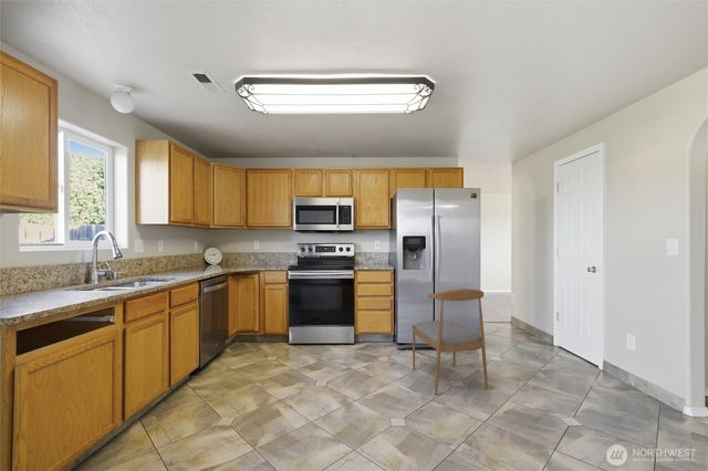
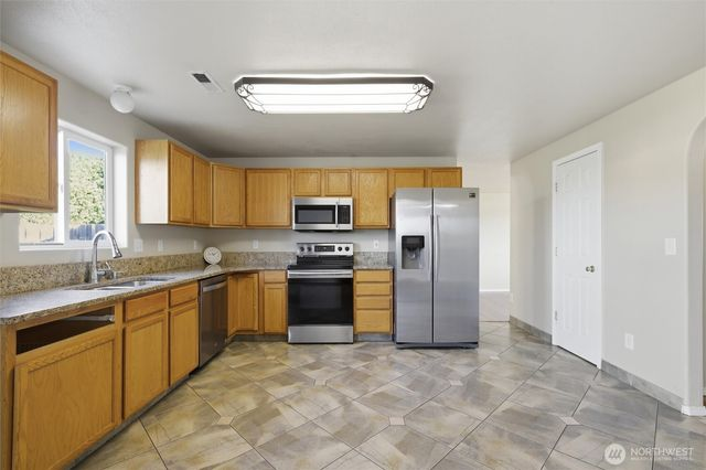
- dining chair (446, 331)
